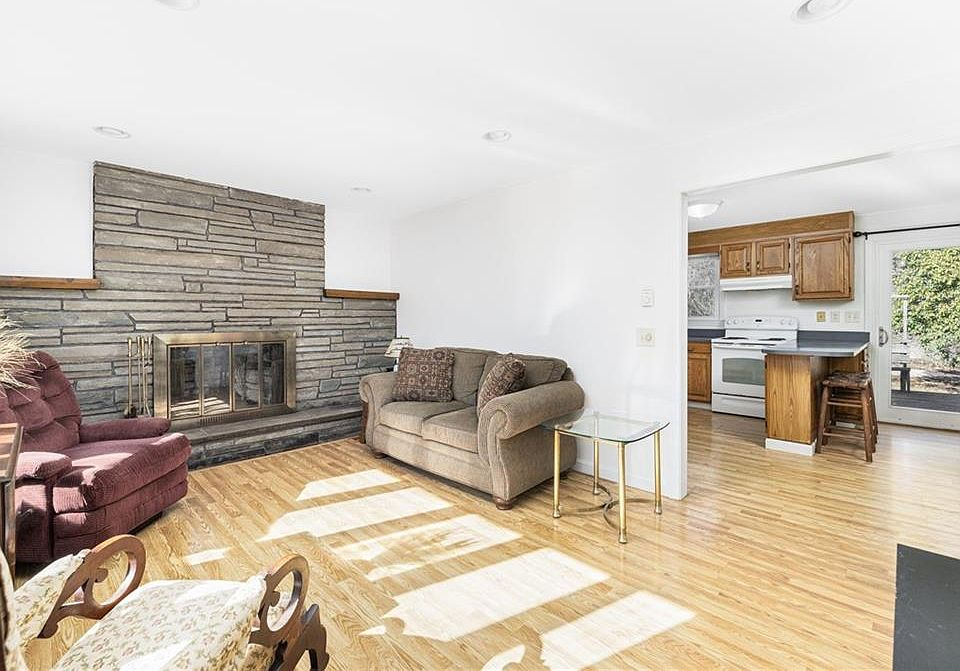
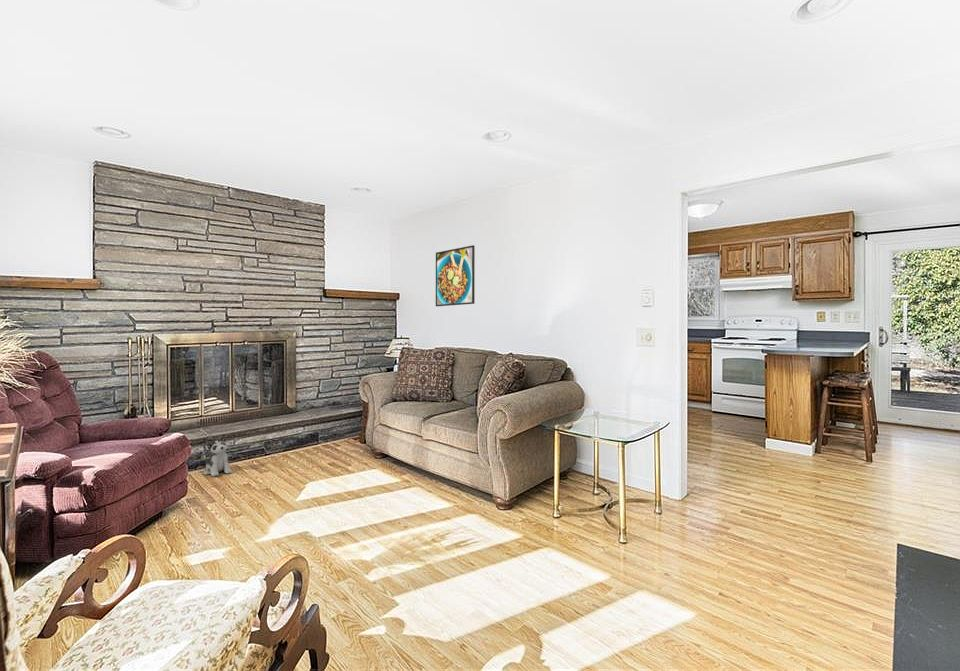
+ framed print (454, 277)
+ plush toy (217, 452)
